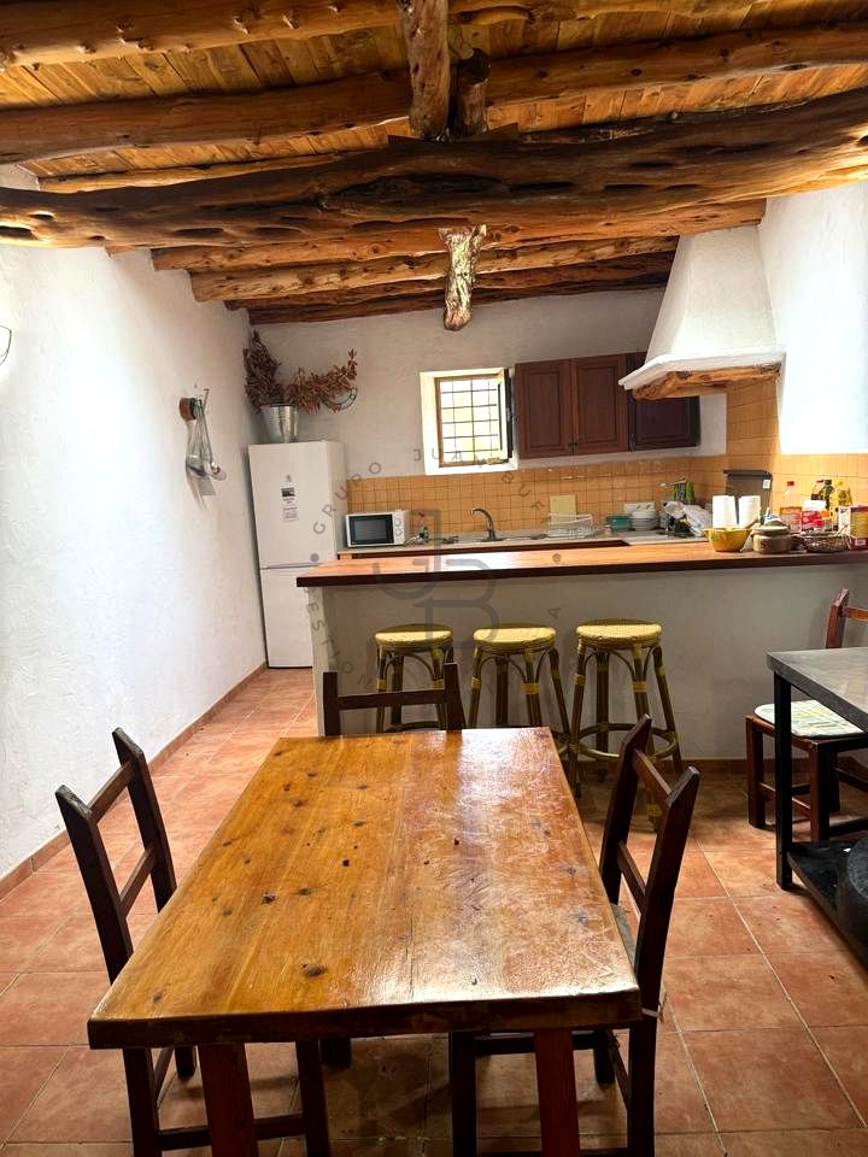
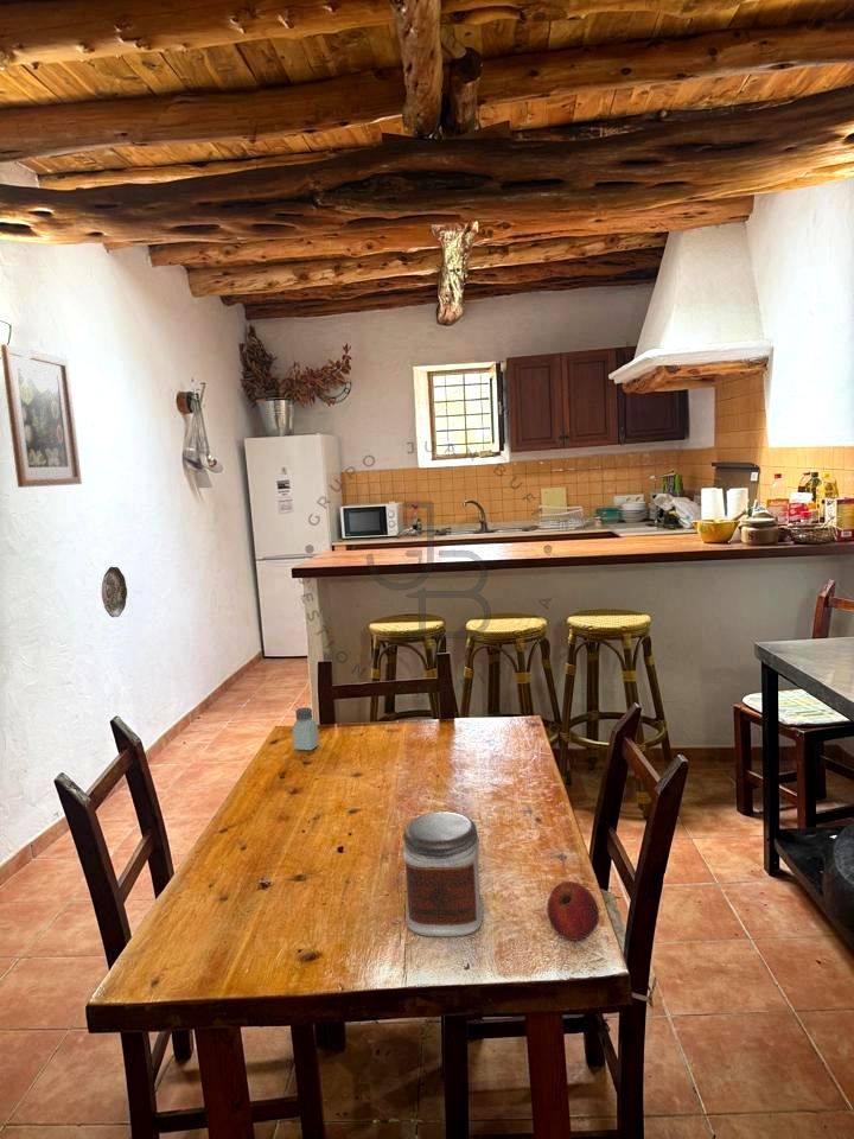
+ jar (442, 870)
+ wall art (44, 419)
+ decorative plate (113, 591)
+ saltshaker (305, 728)
+ apple (572, 909)
